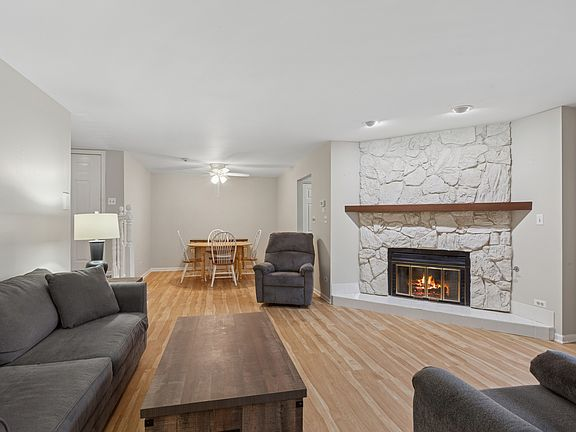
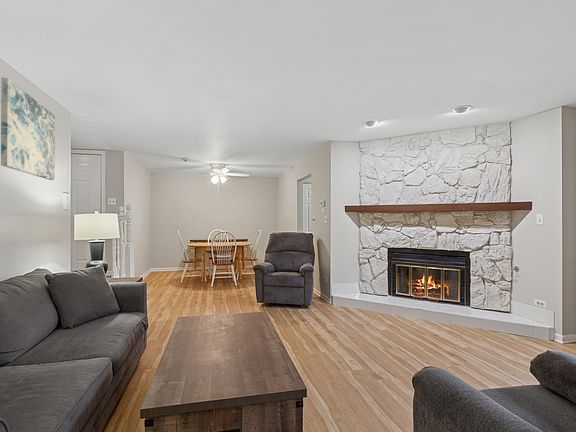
+ wall art (31, 136)
